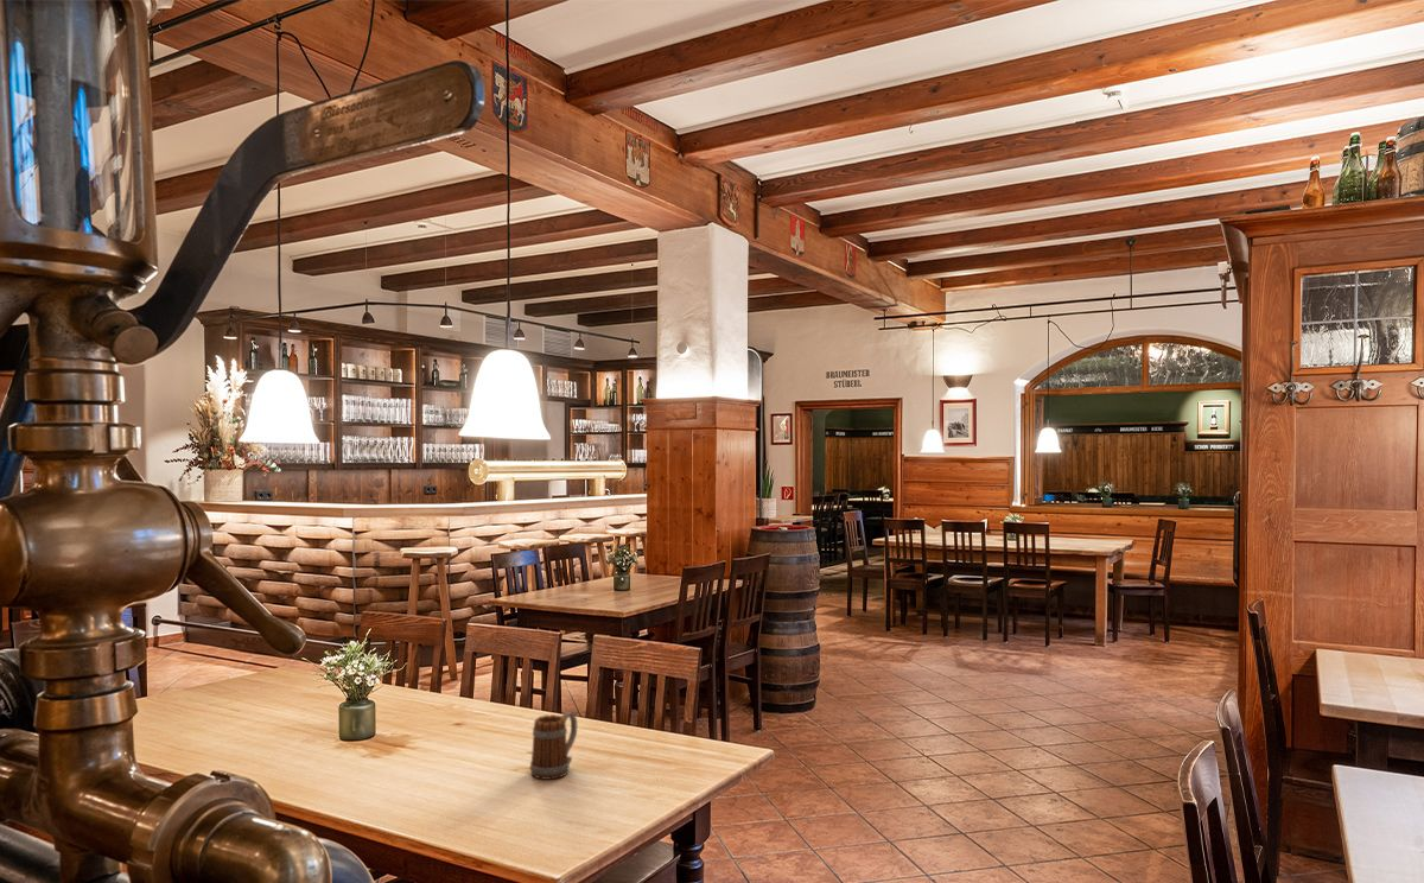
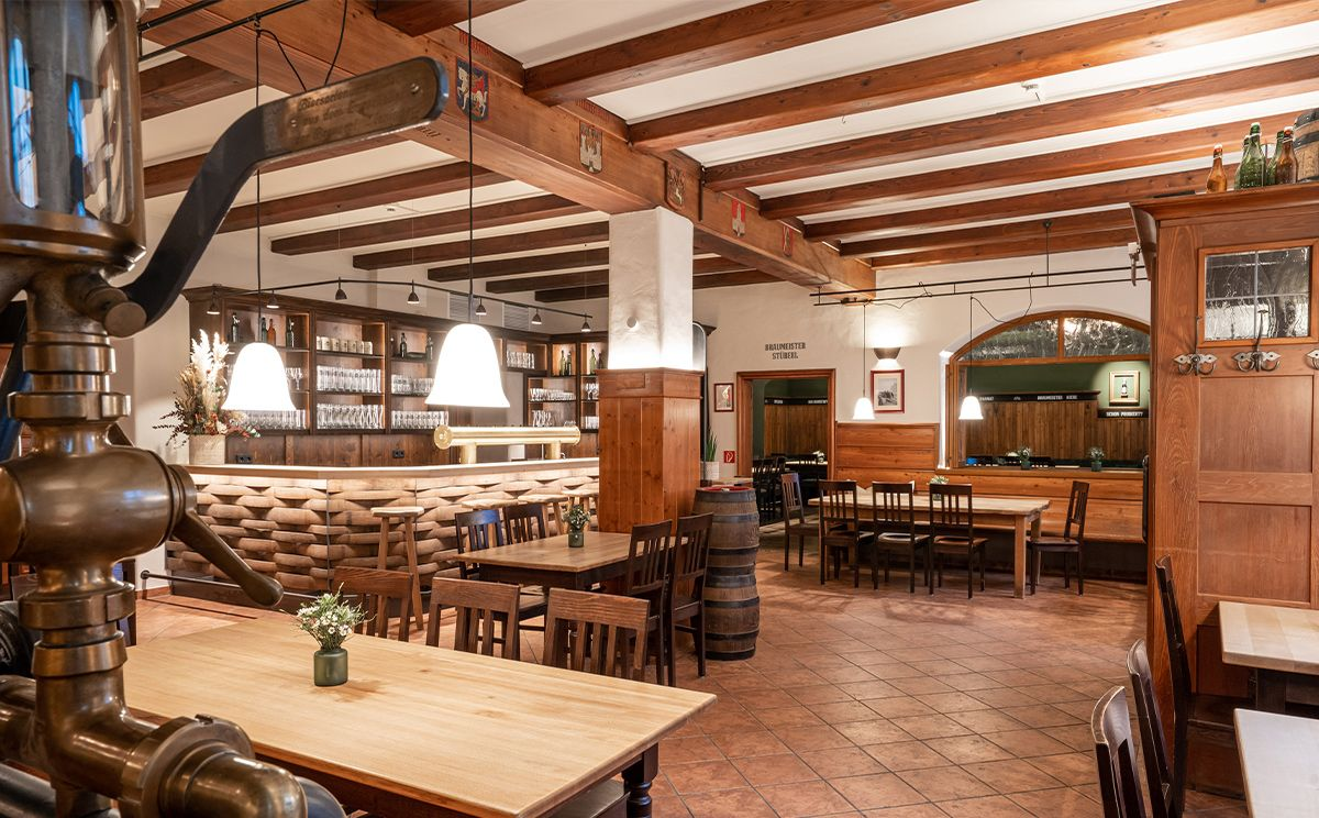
- beer mug (555, 743)
